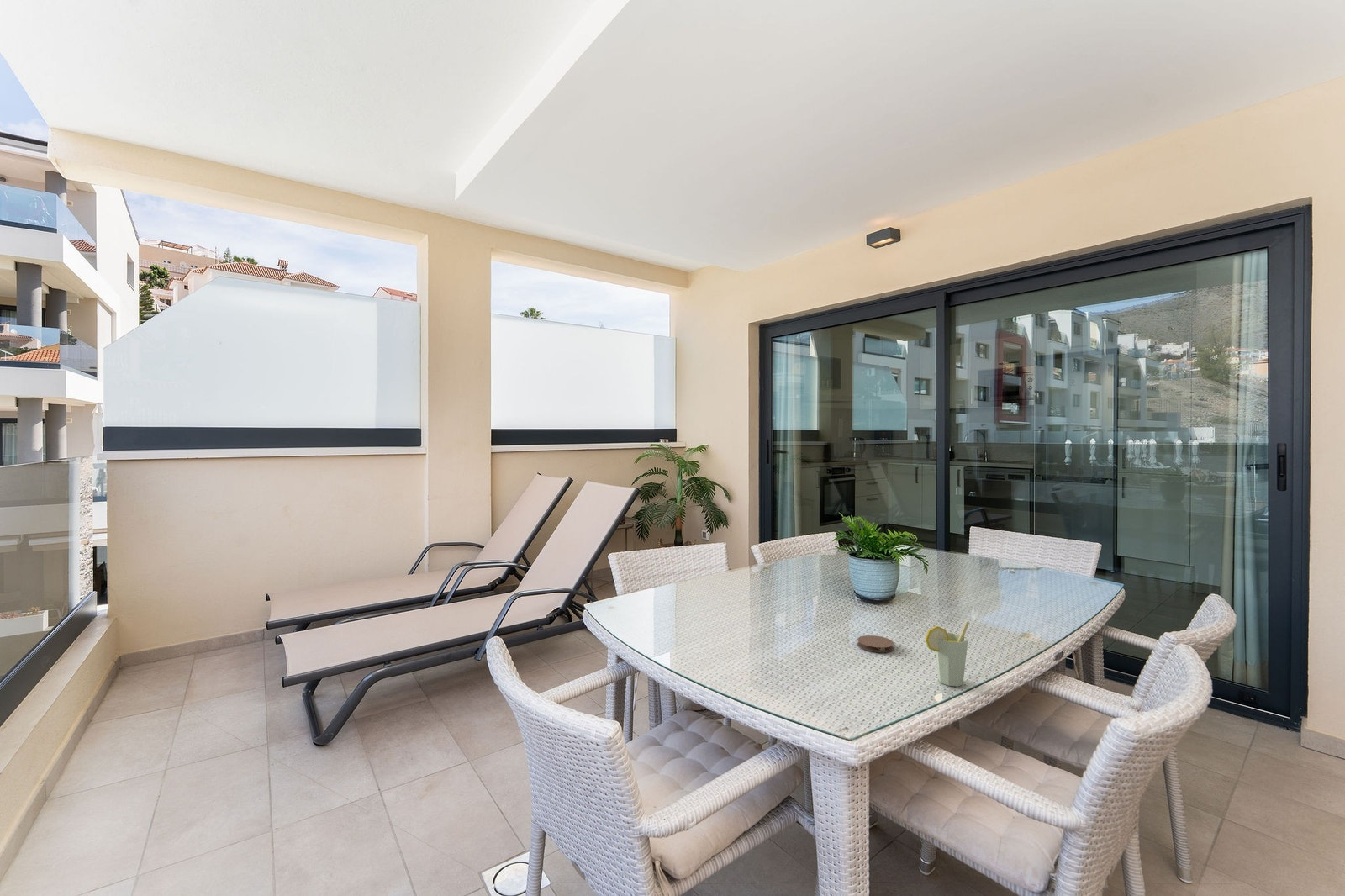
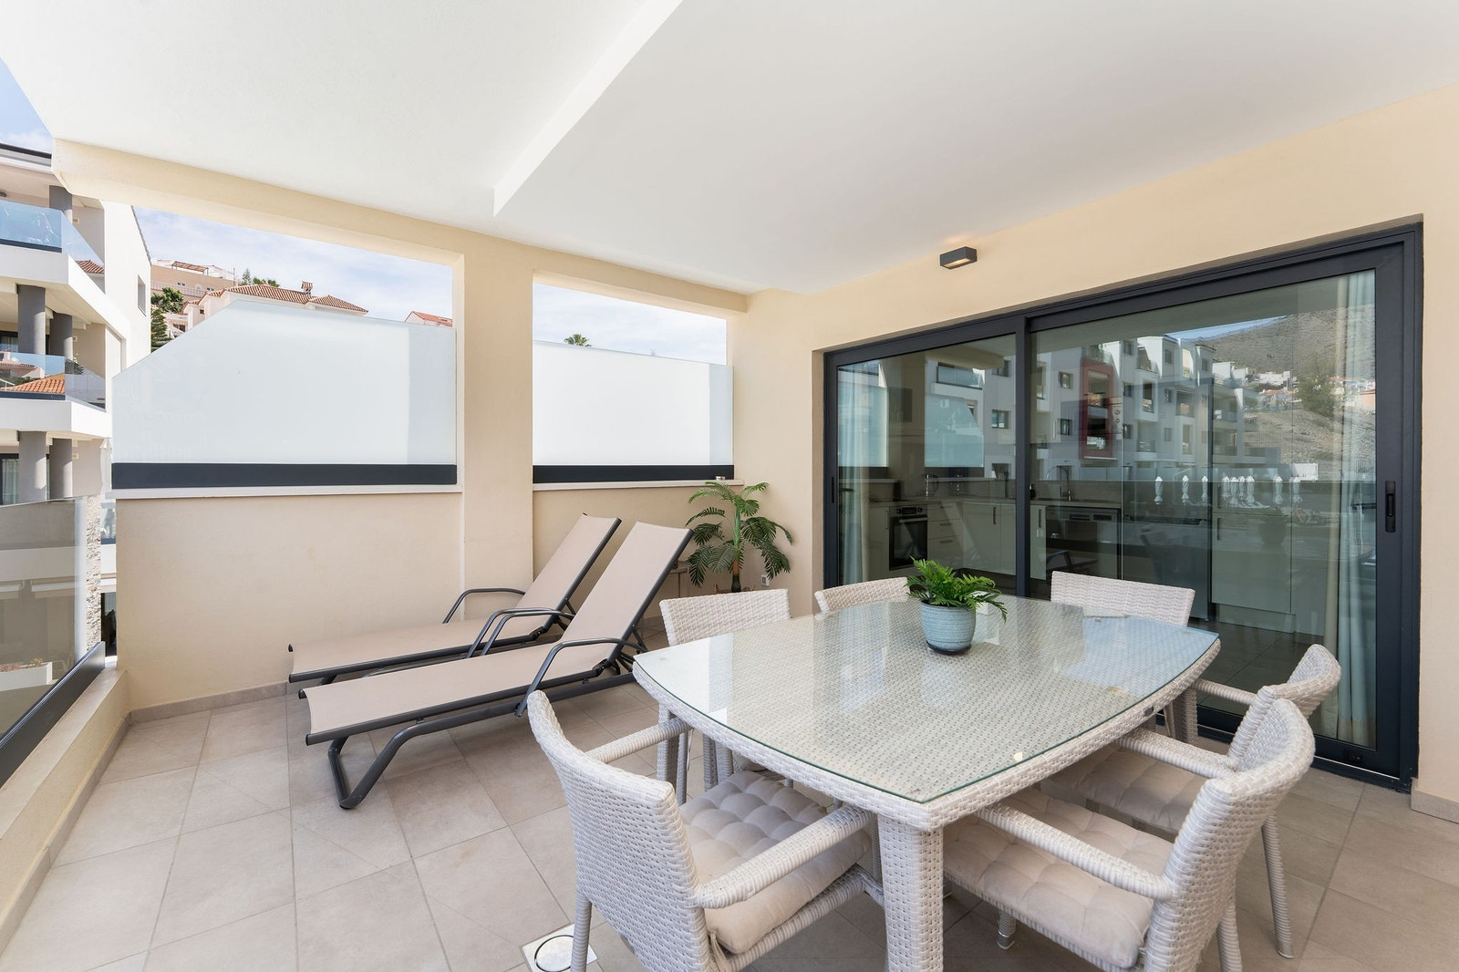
- cup (947, 652)
- coaster (875, 643)
